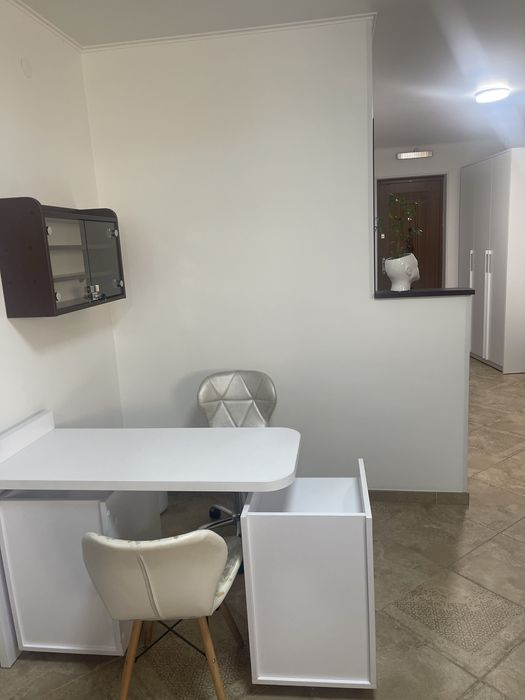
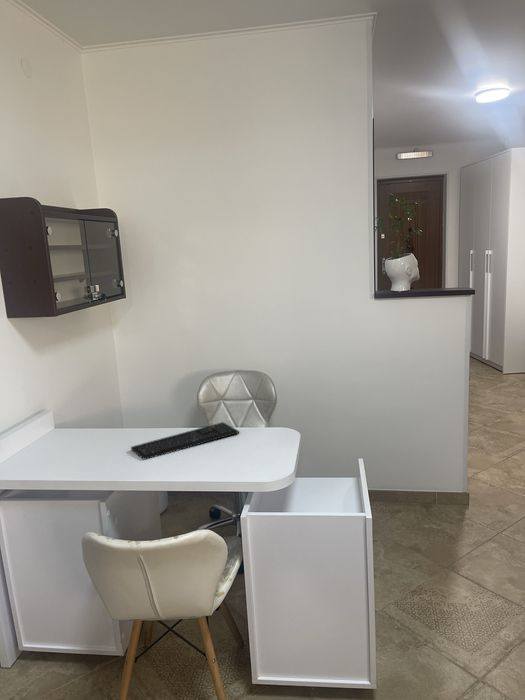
+ keyboard (186, 438)
